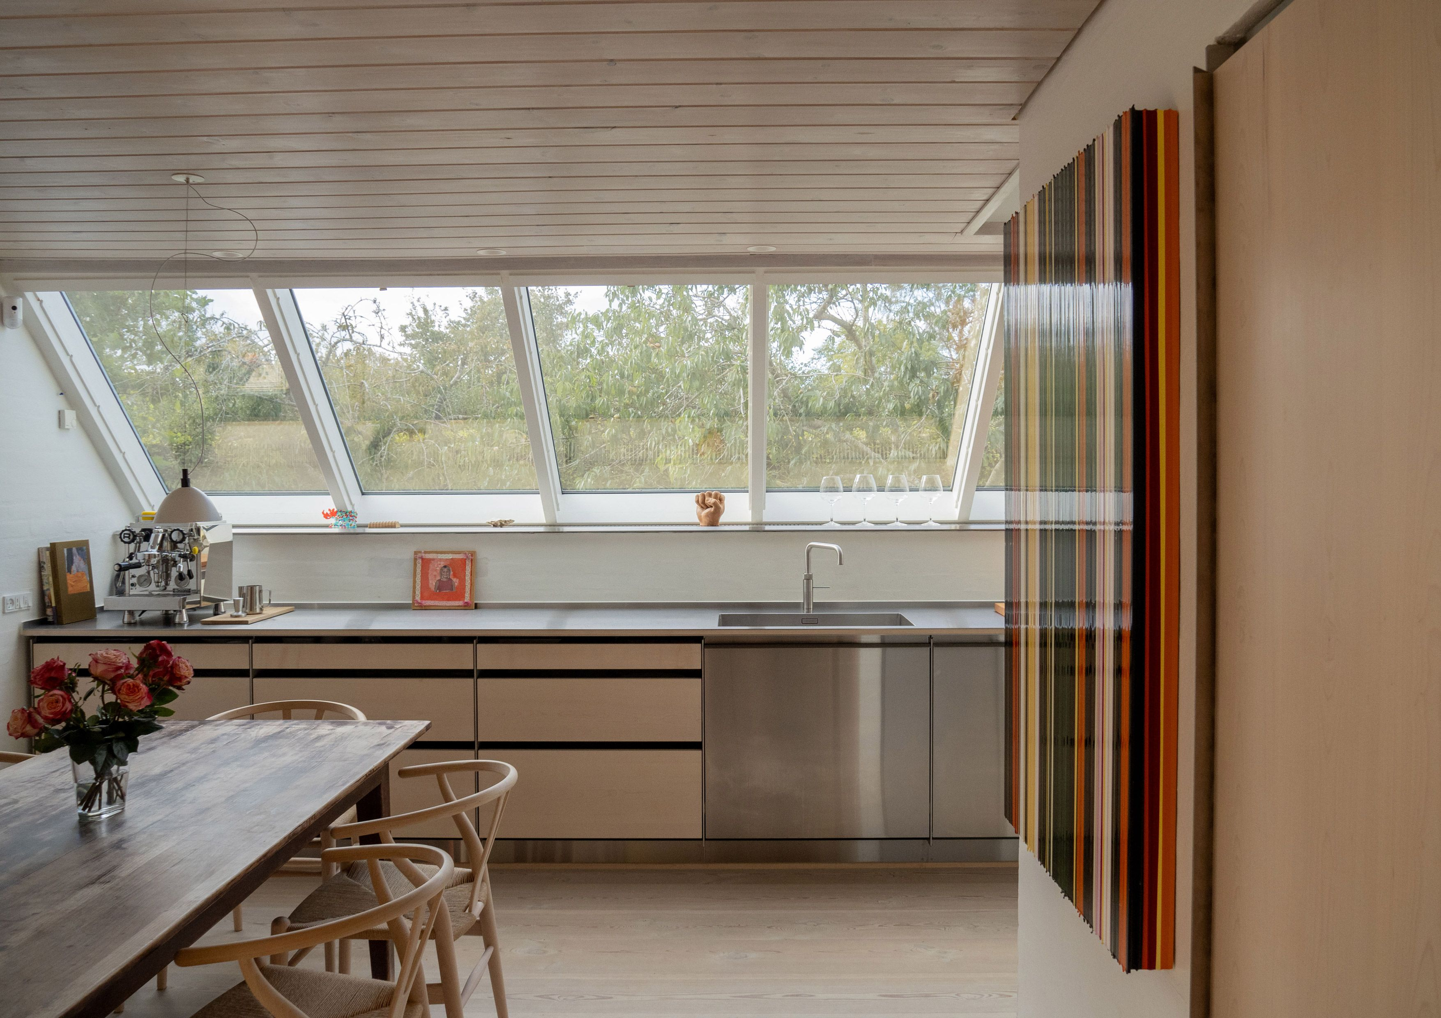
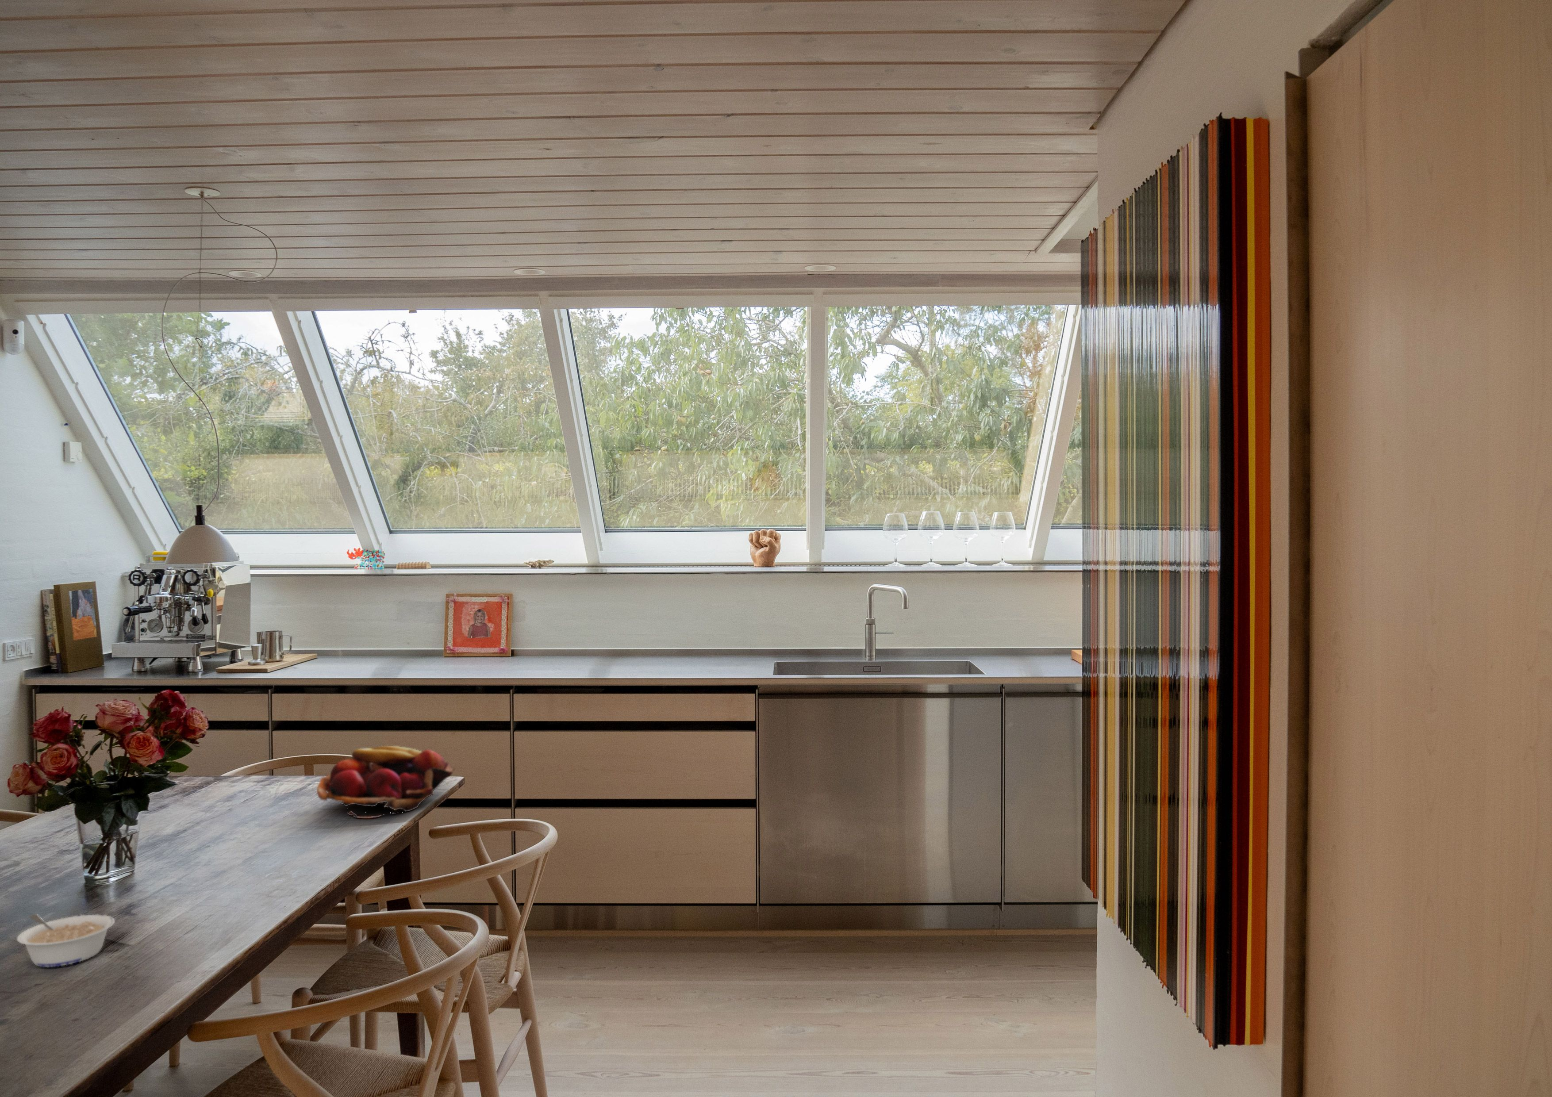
+ fruit basket (384, 776)
+ legume (63, 940)
